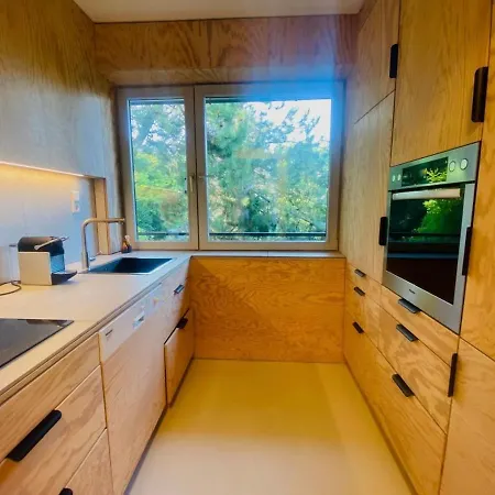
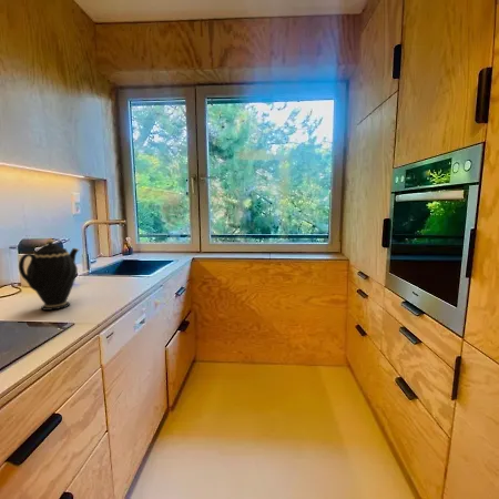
+ teapot (53, 272)
